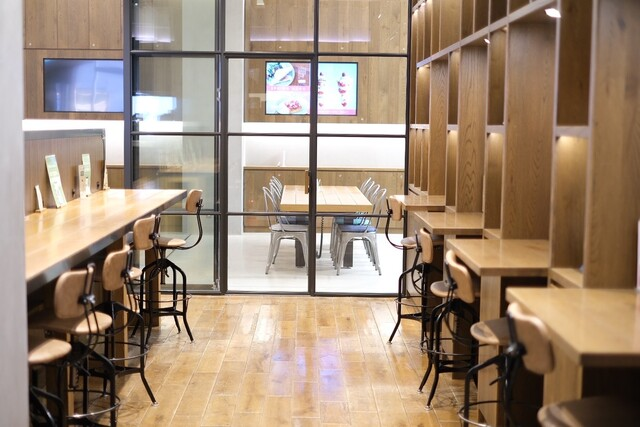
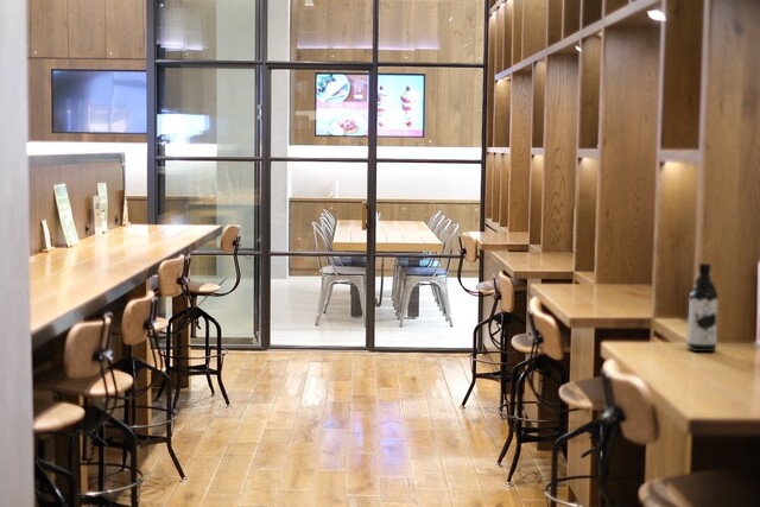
+ water bottle (702, 306)
